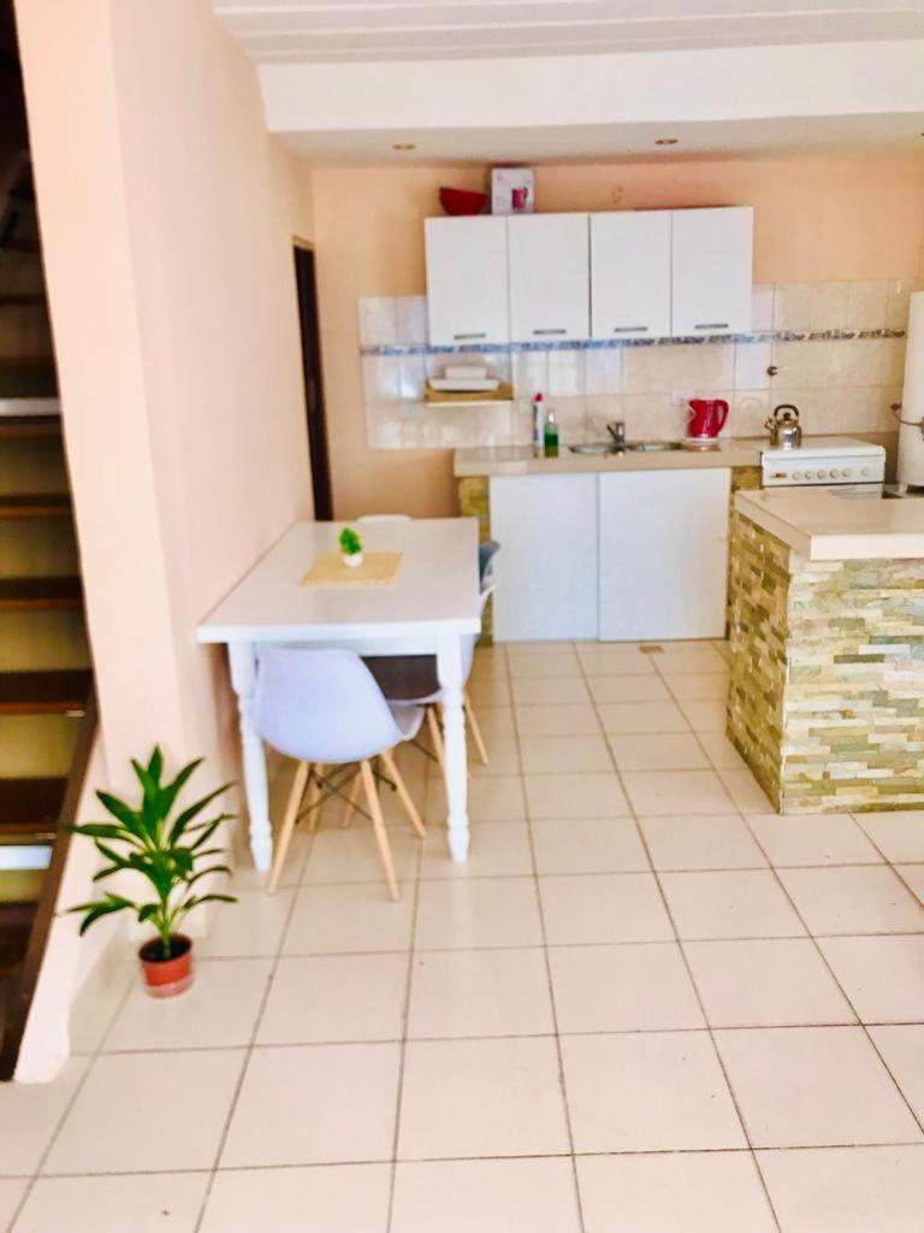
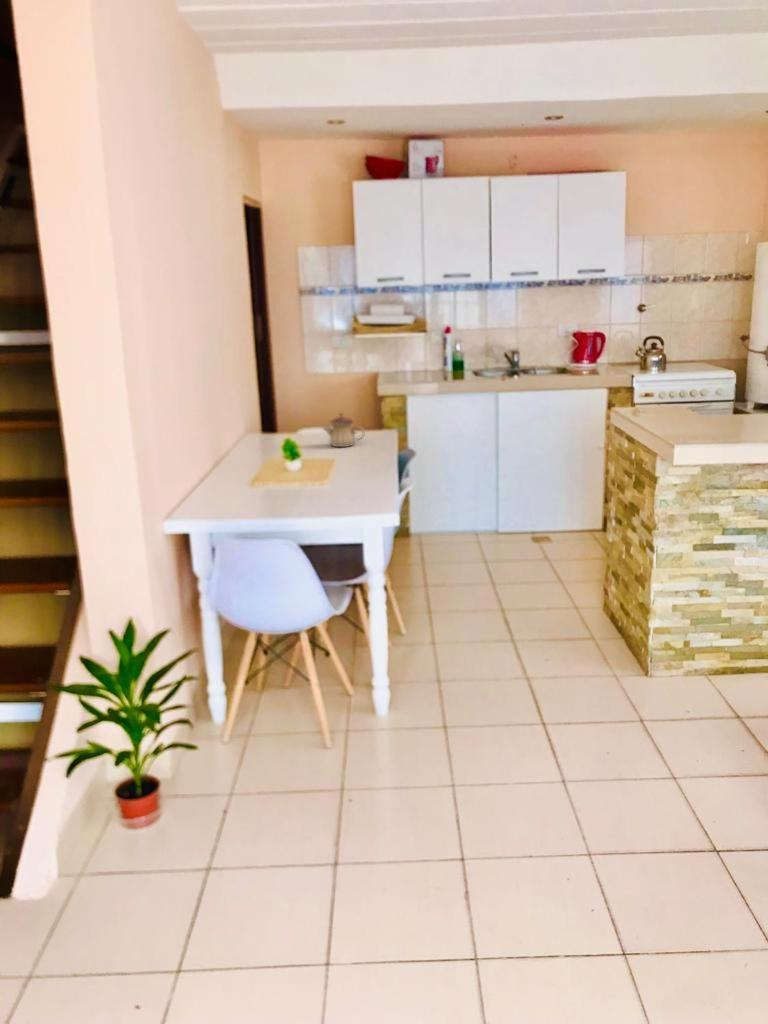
+ teapot (343, 429)
